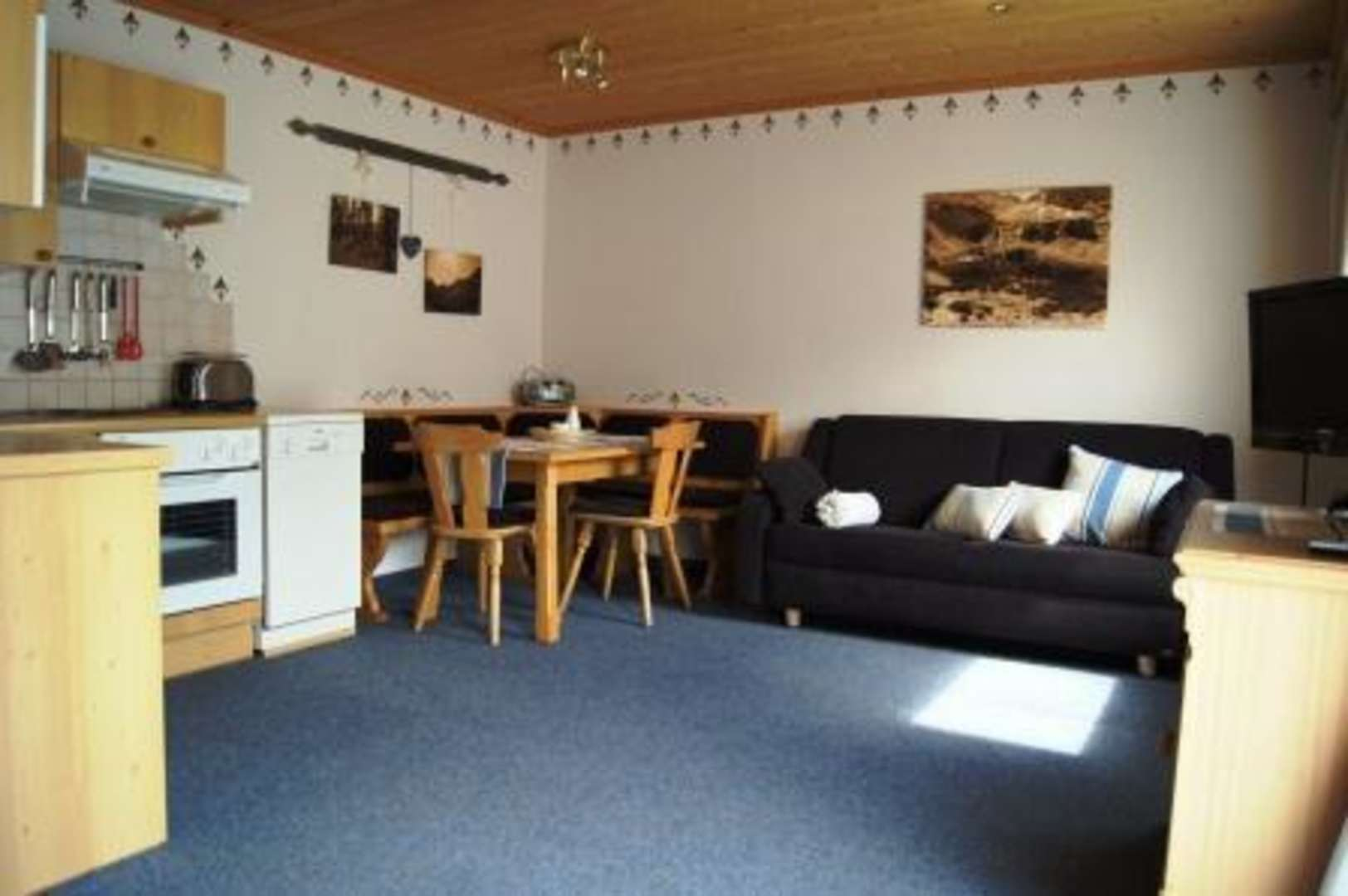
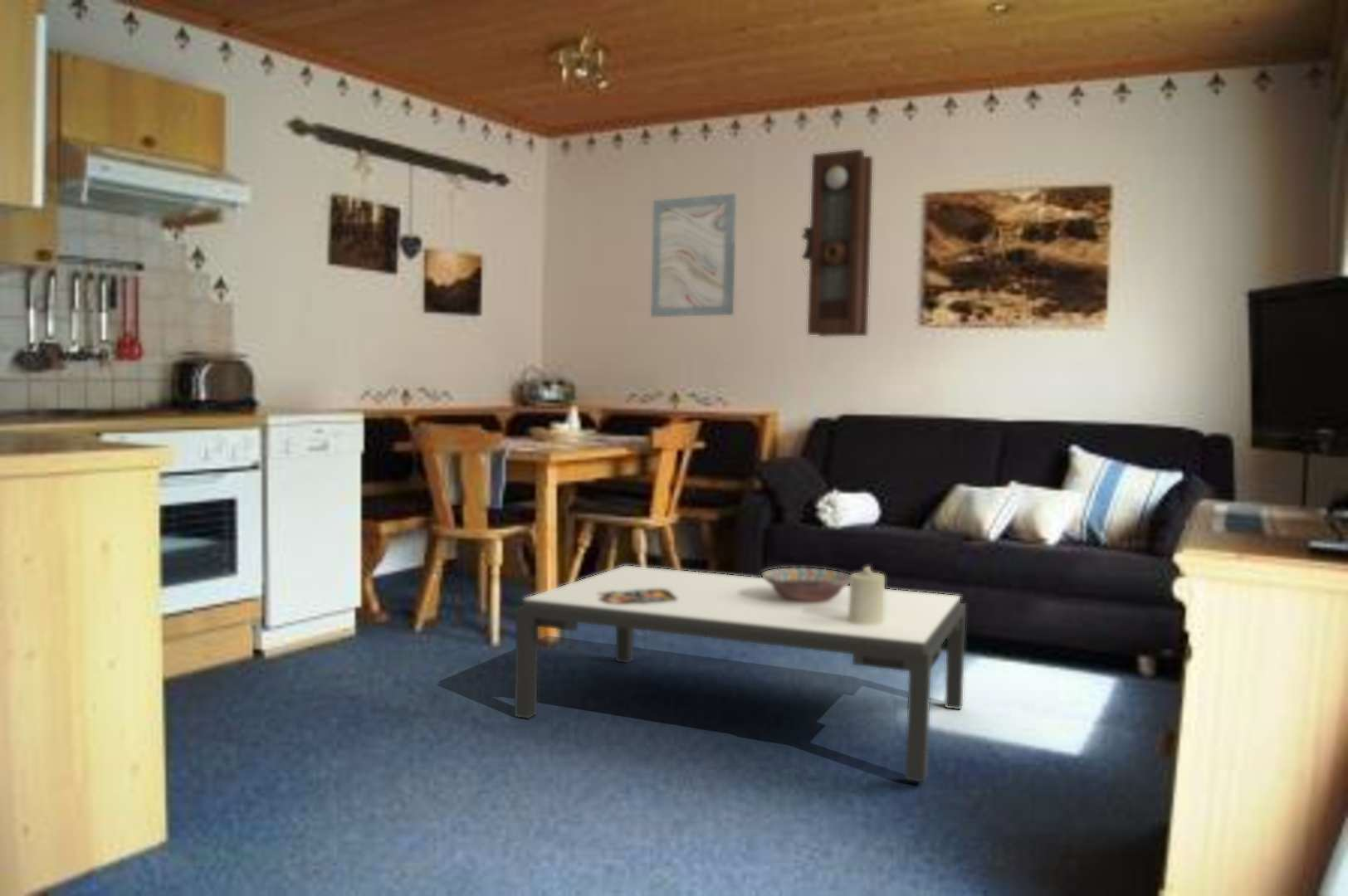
+ decorative bowl (807, 586)
+ candle (867, 592)
+ magazine (636, 592)
+ wall art (692, 256)
+ pendulum clock (832, 246)
+ coffee table (750, 642)
